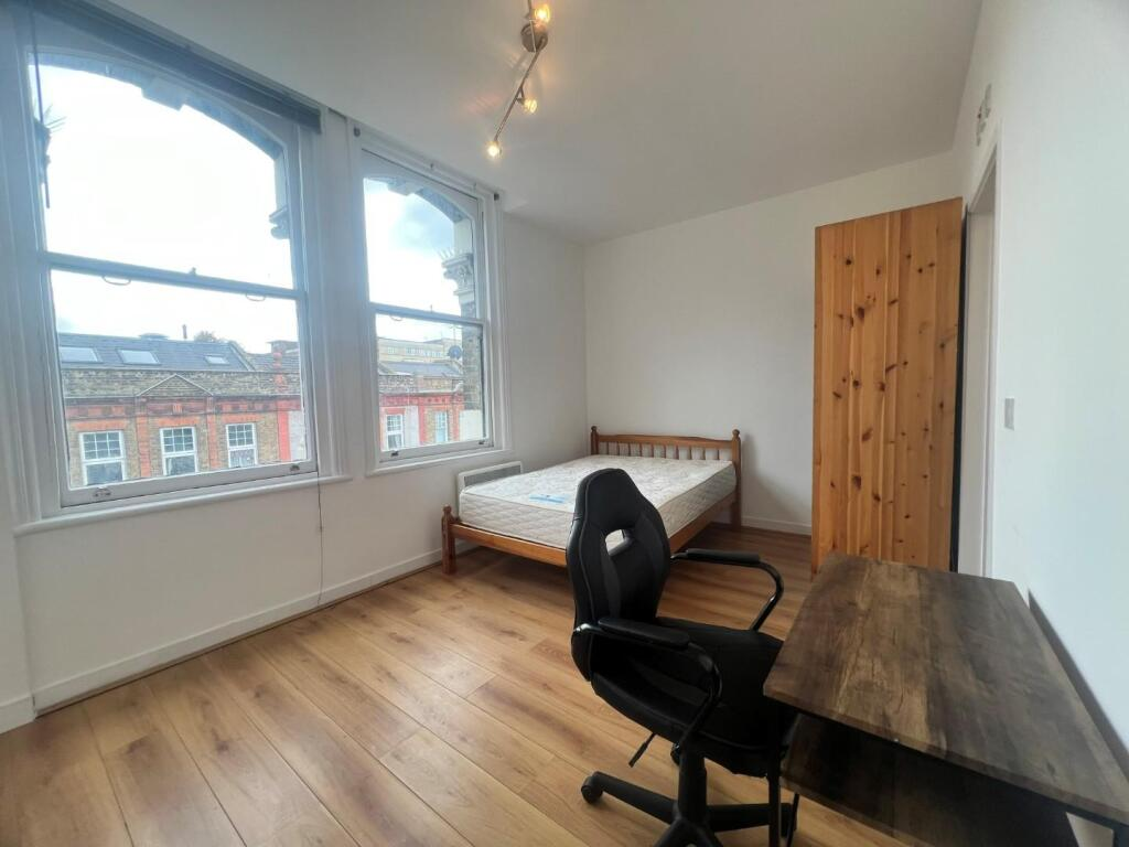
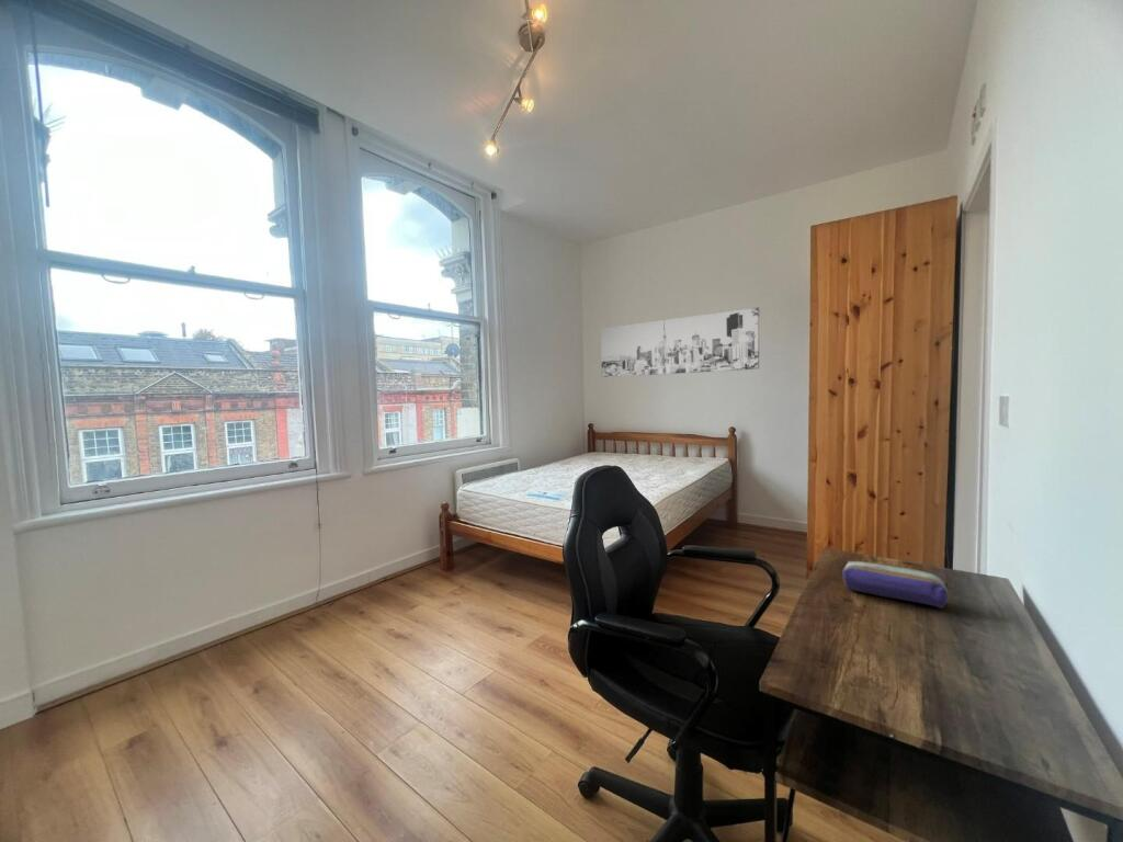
+ pencil case (893, 582)
+ wall art (671, 346)
